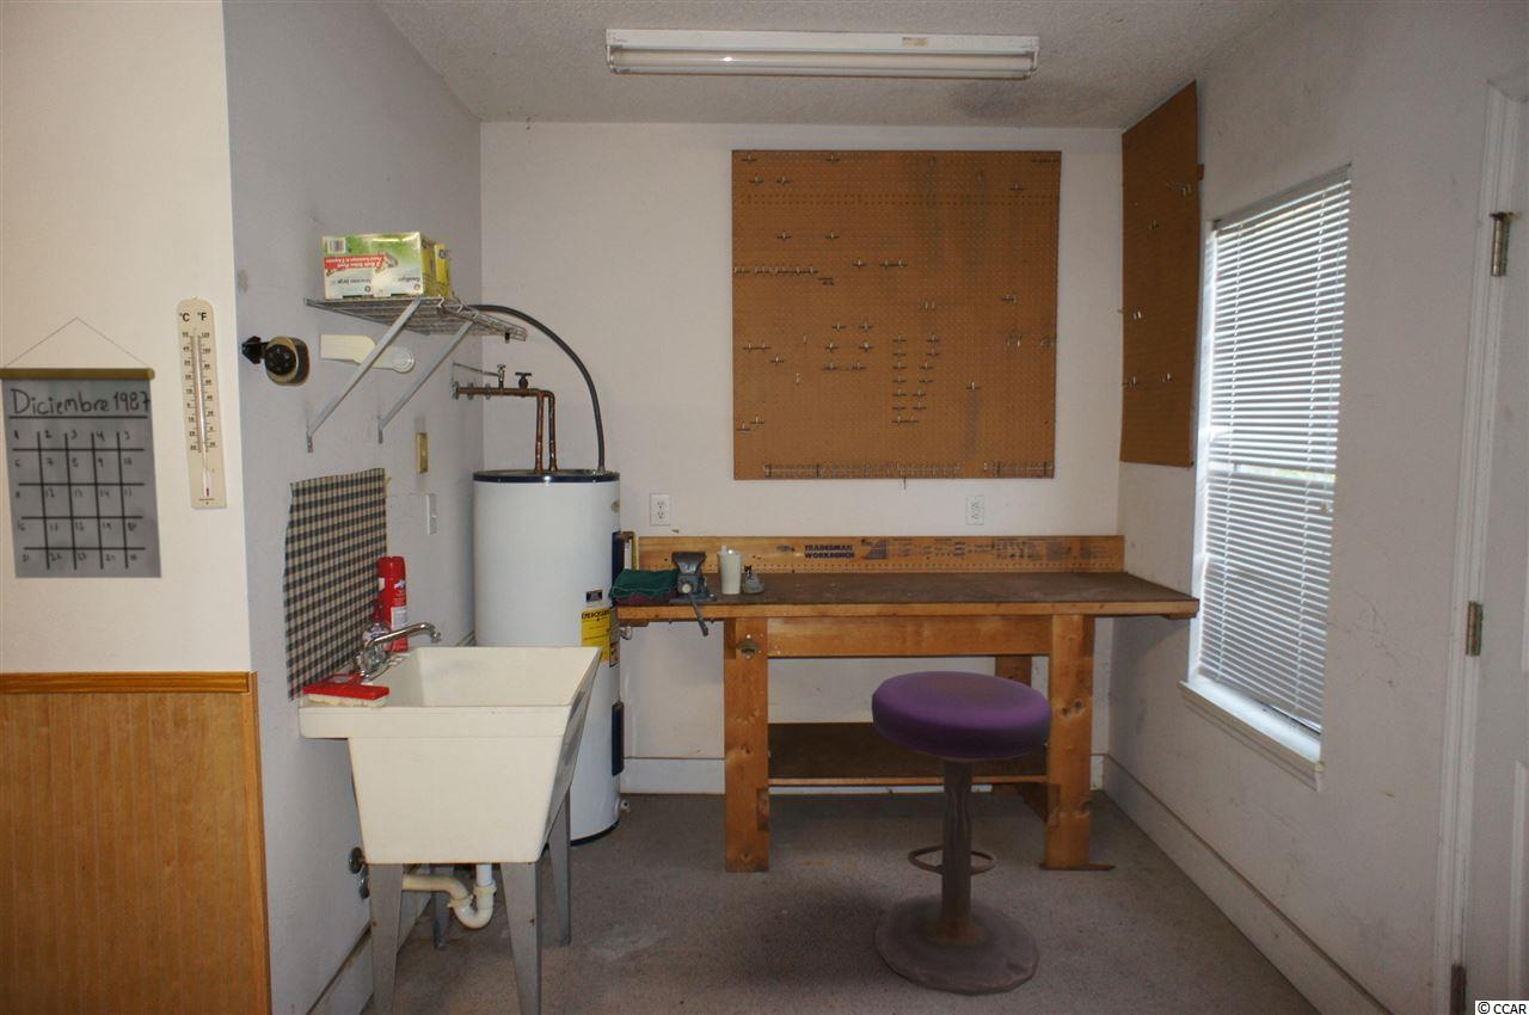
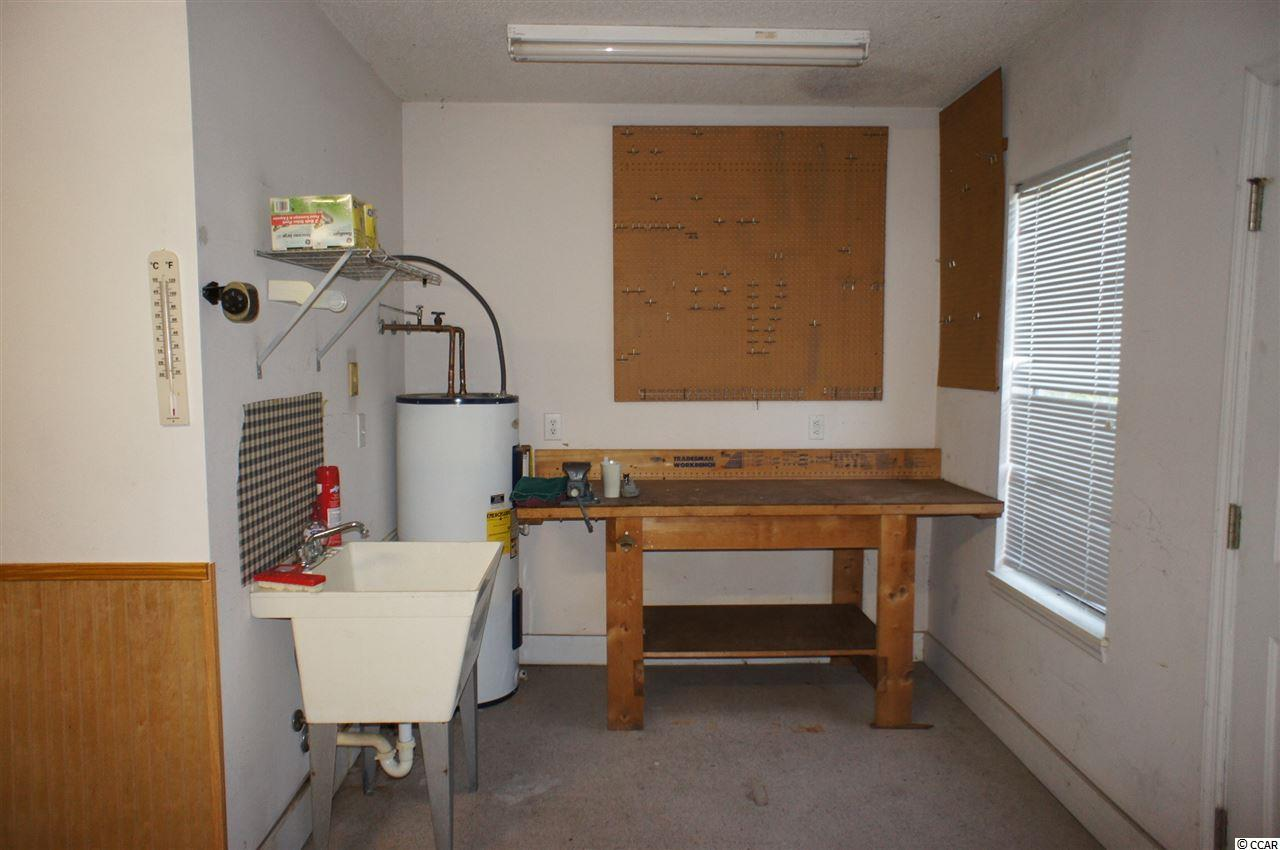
- calendar (81, 449)
- stool (957, 814)
